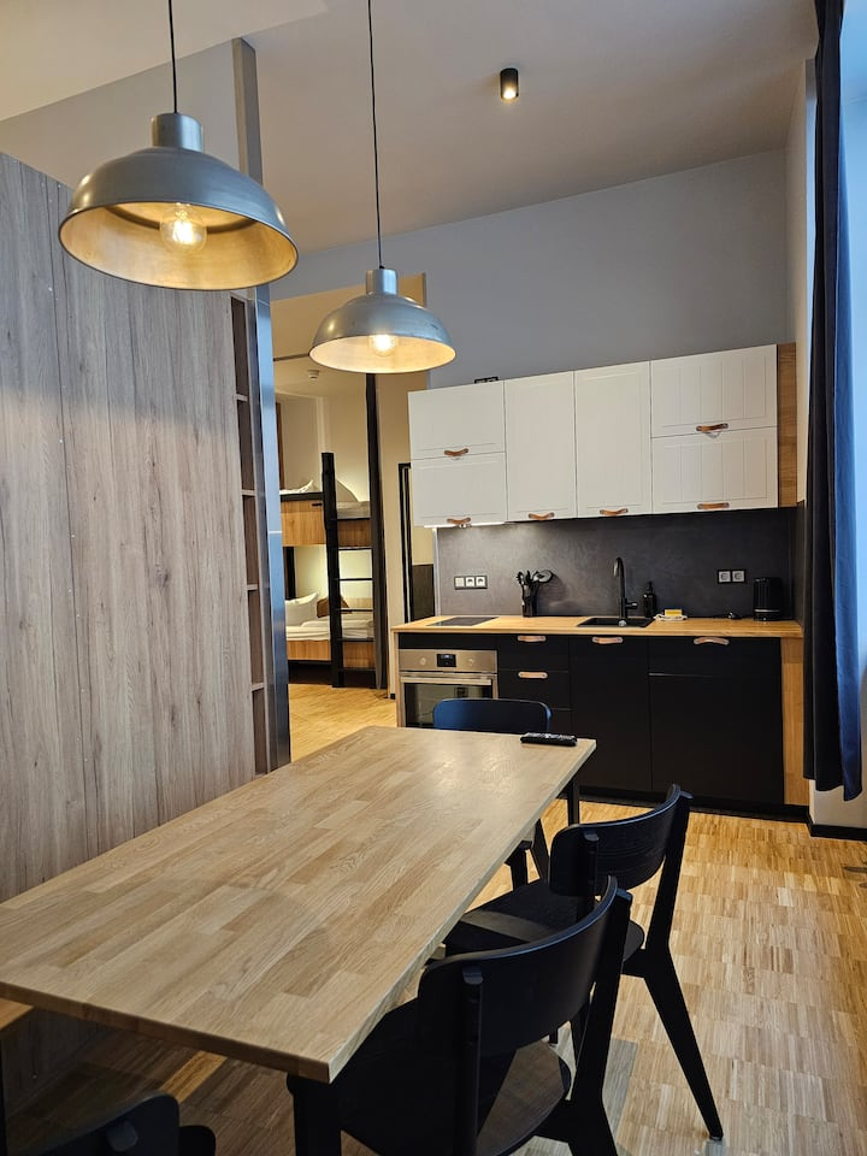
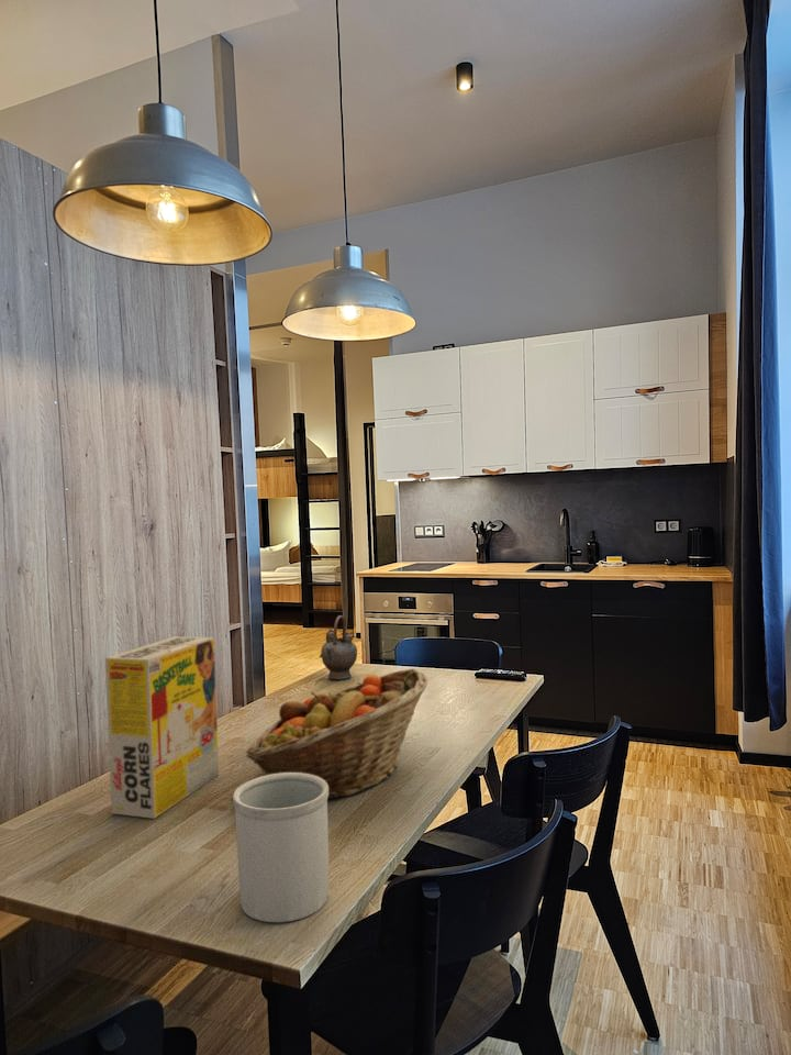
+ fruit basket (342, 725)
+ teapot (336, 647)
+ cereal box (165, 720)
+ utensil holder (282, 844)
